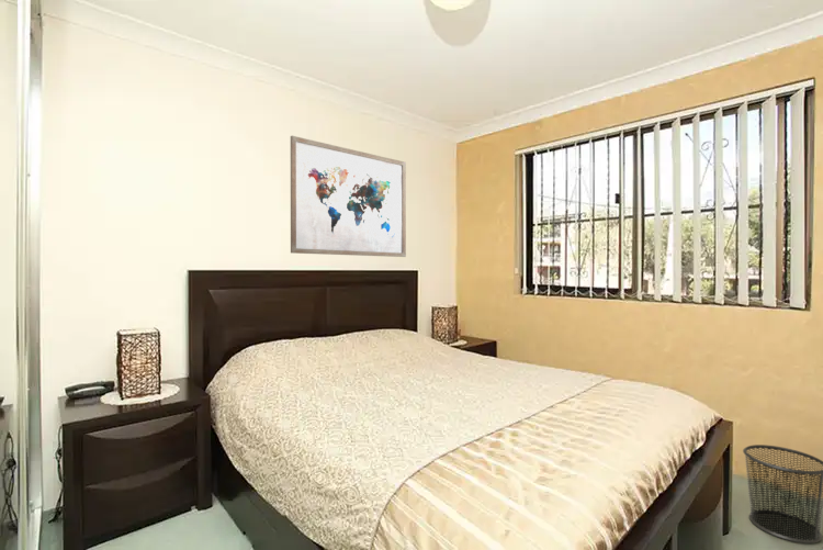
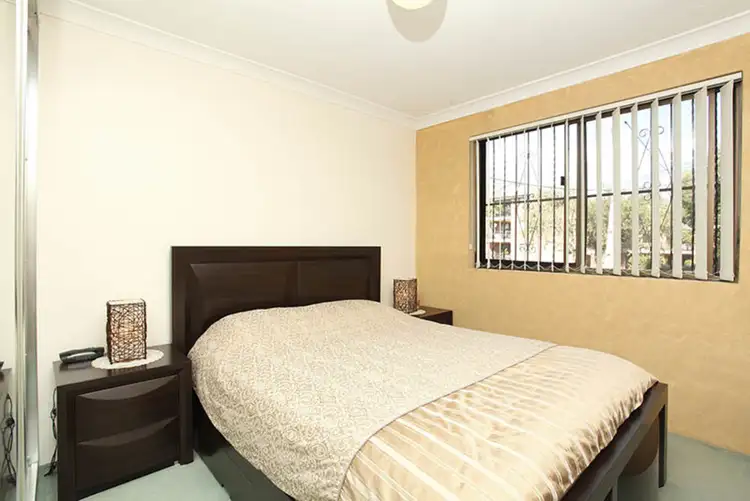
- waste bin (783, 491)
- wall art (353, 202)
